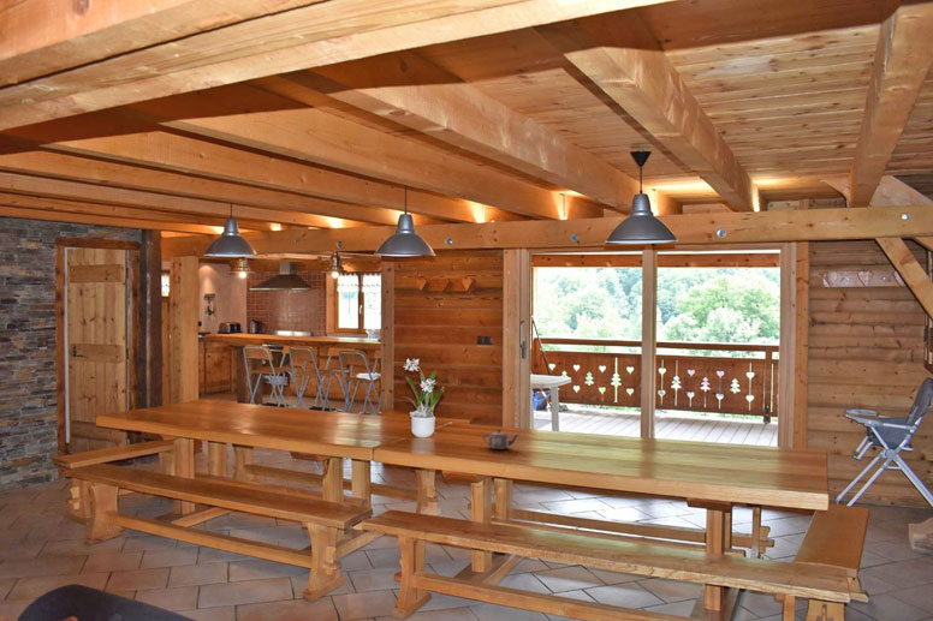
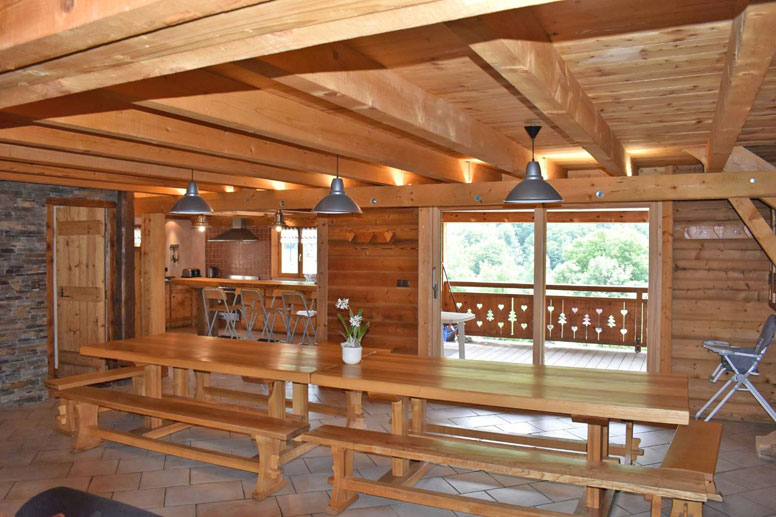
- teapot (500, 438)
